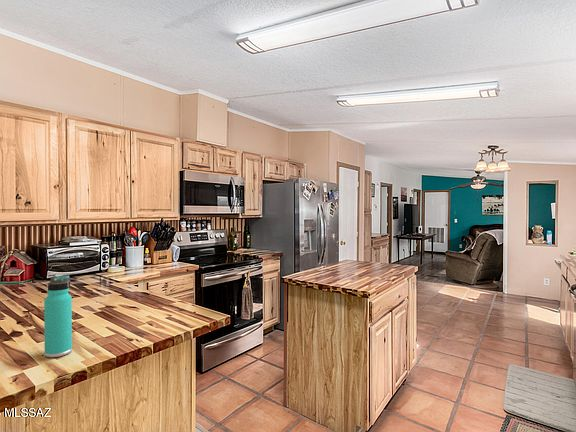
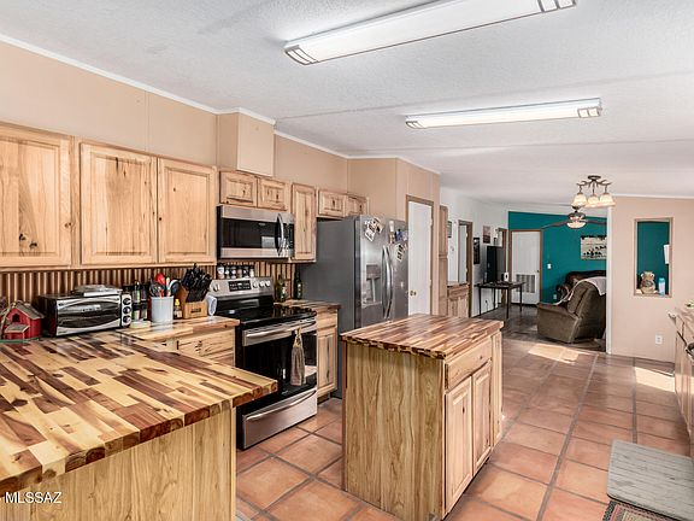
- thermos bottle (58, 314)
